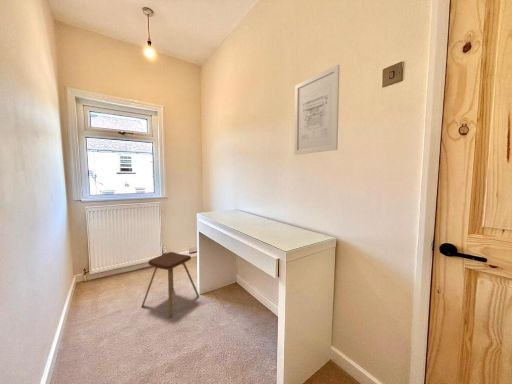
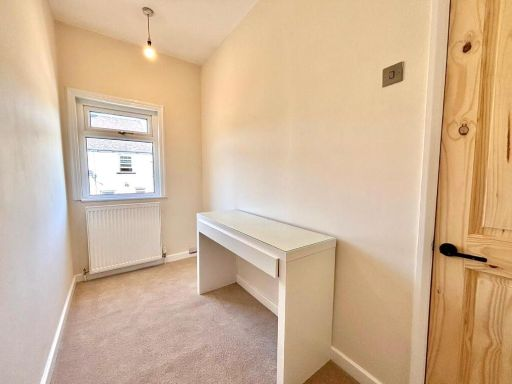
- music stool (170, 279)
- wall art (314, 114)
